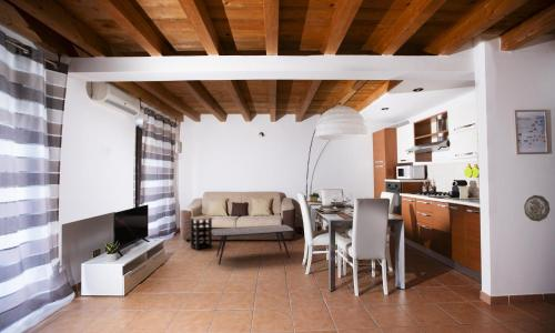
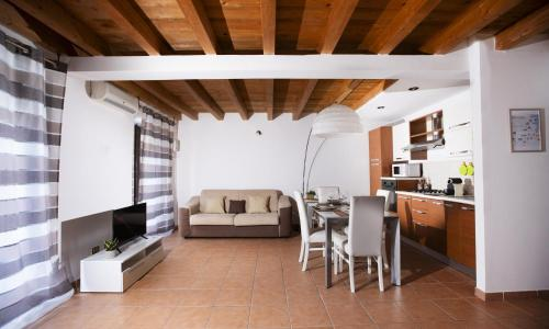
- decorative plate (535, 208)
- coffee table (252, 234)
- side table (201, 231)
